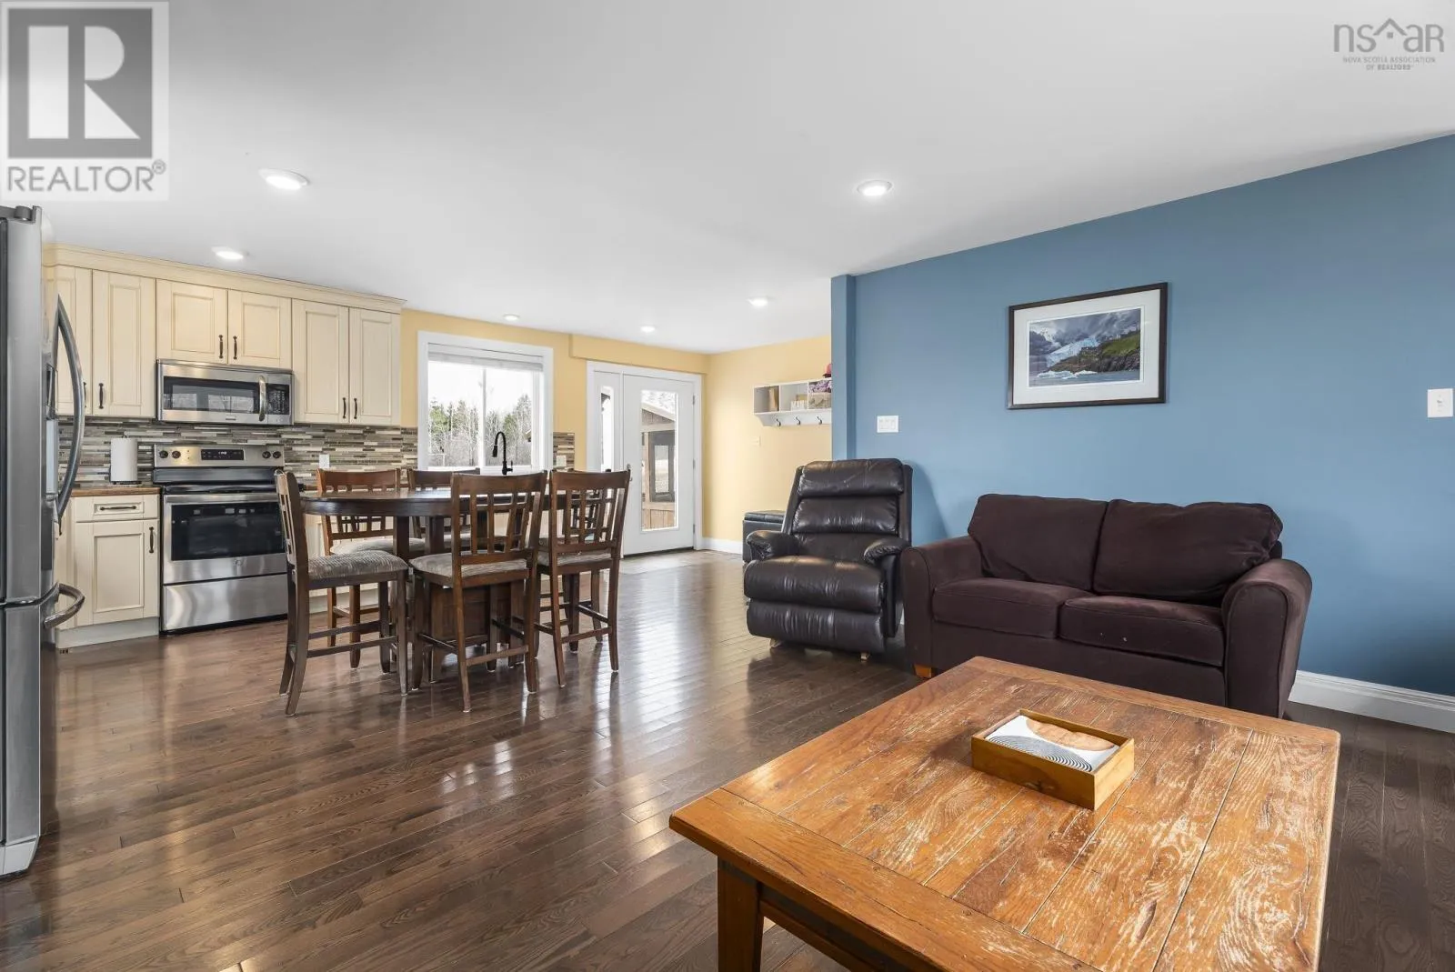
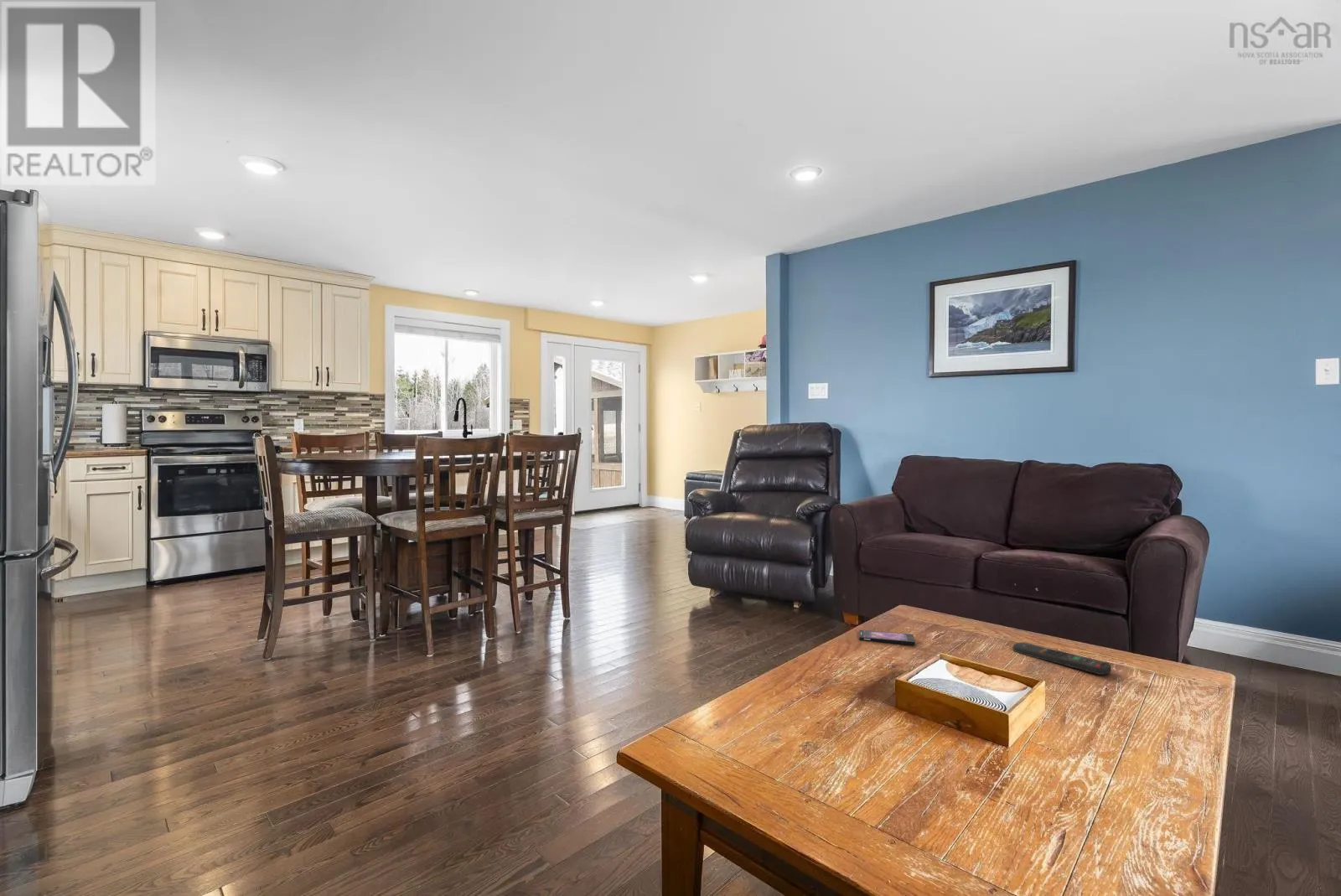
+ smartphone (886, 637)
+ remote control (1059, 656)
